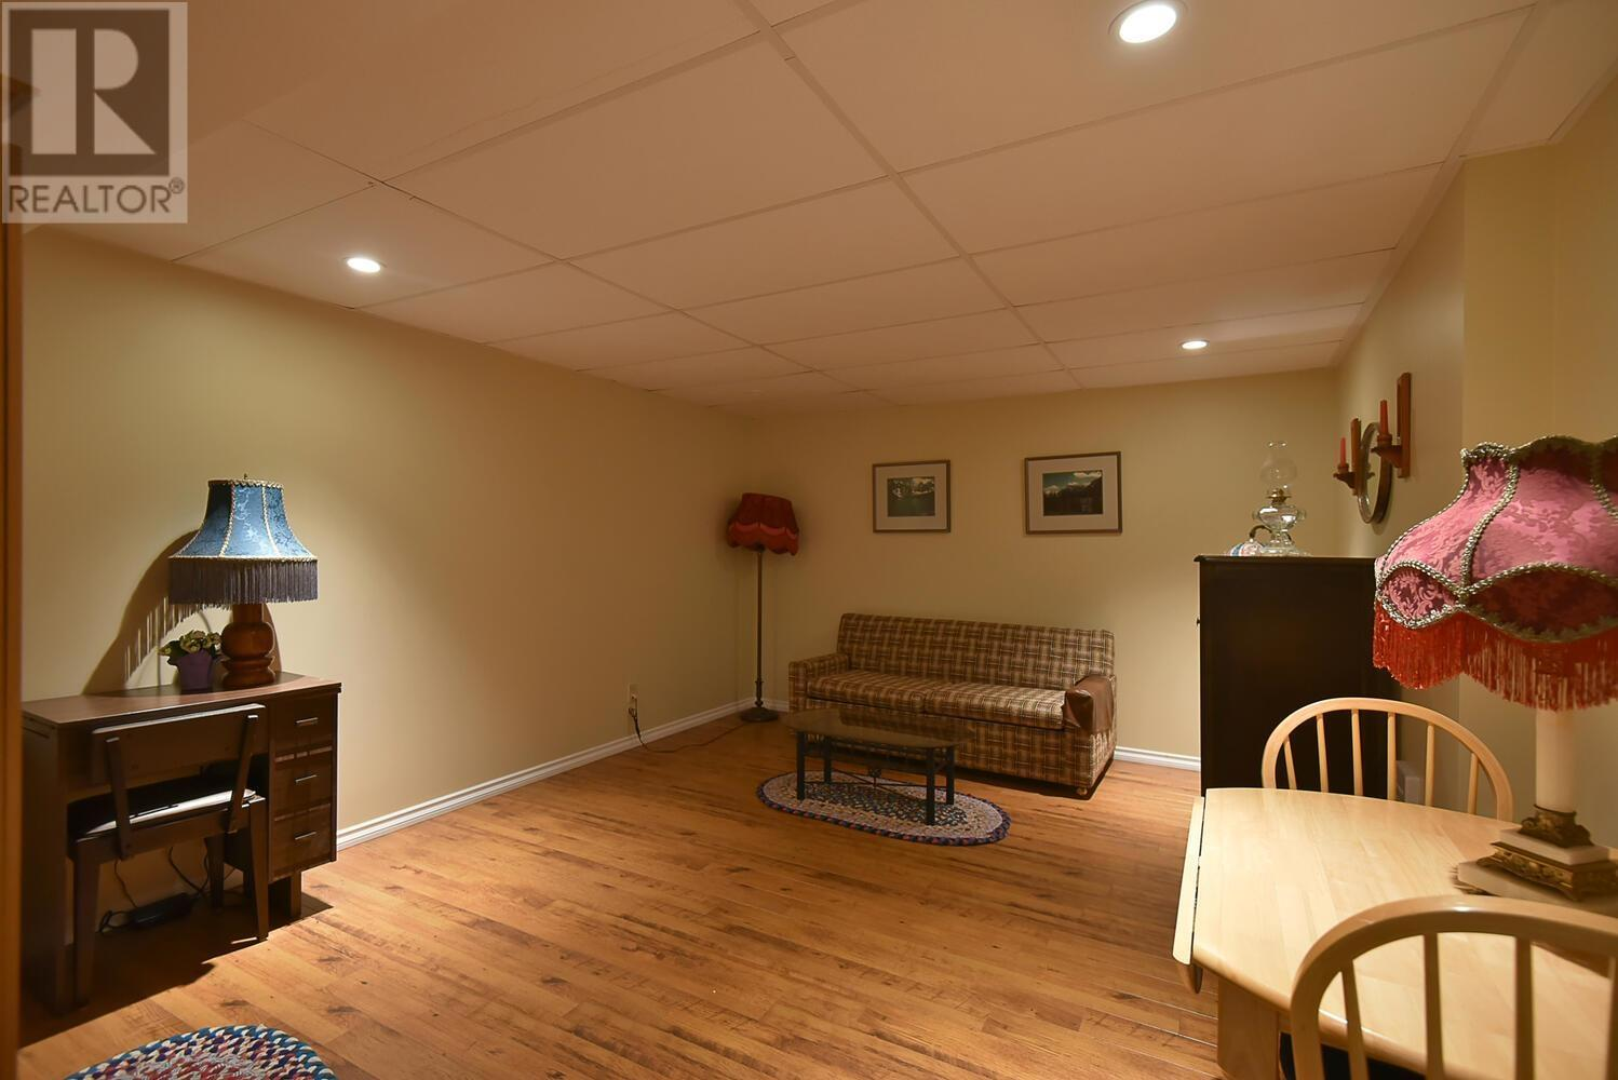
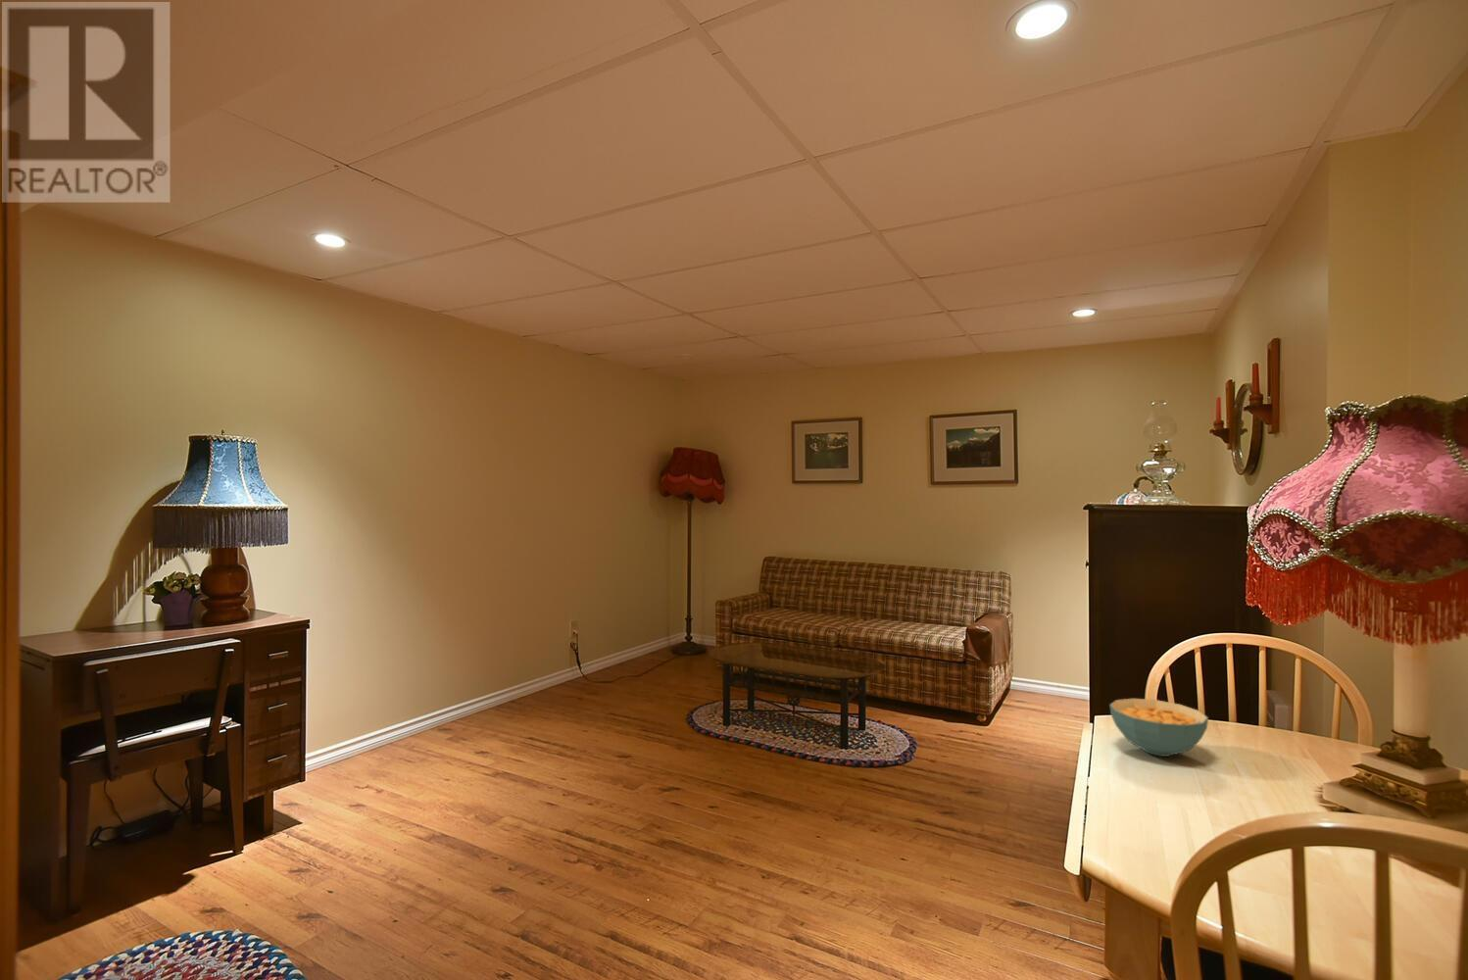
+ cereal bowl (1157, 731)
